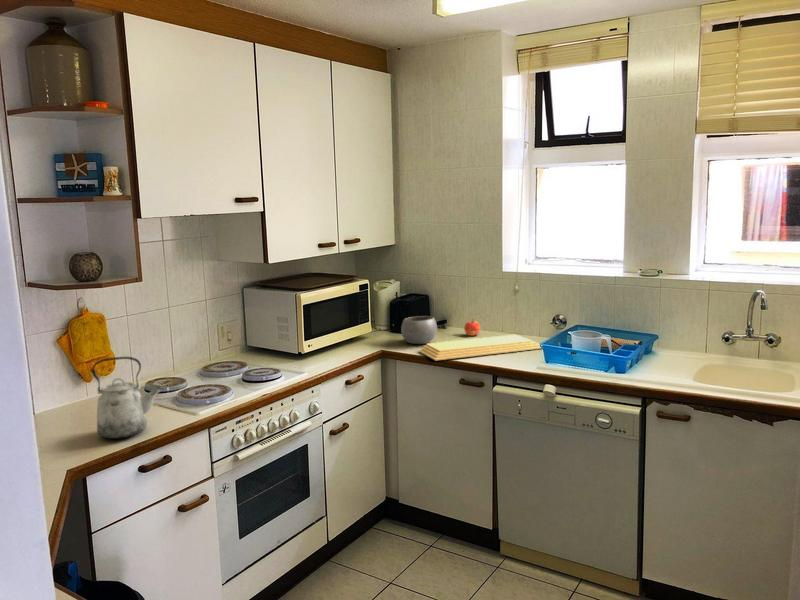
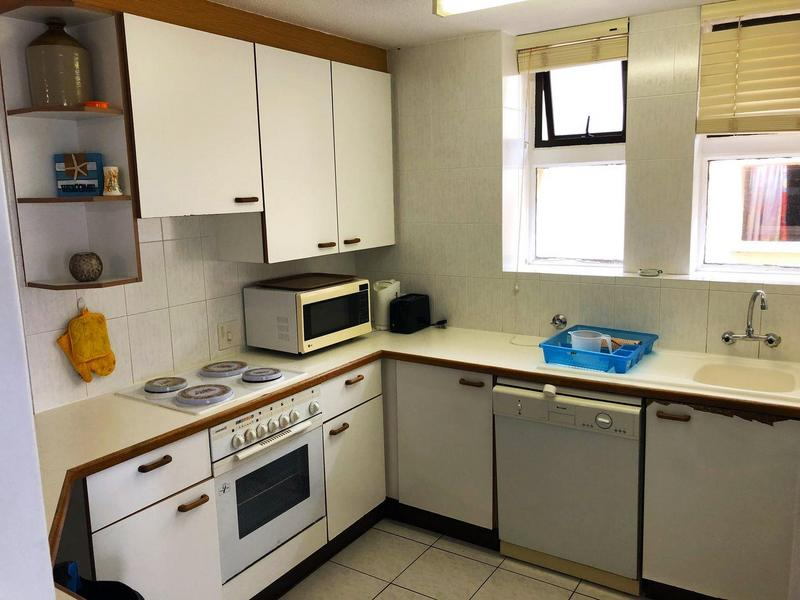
- bowl (419, 330)
- apple (472, 327)
- cutting board (481, 346)
- kettle (128, 395)
